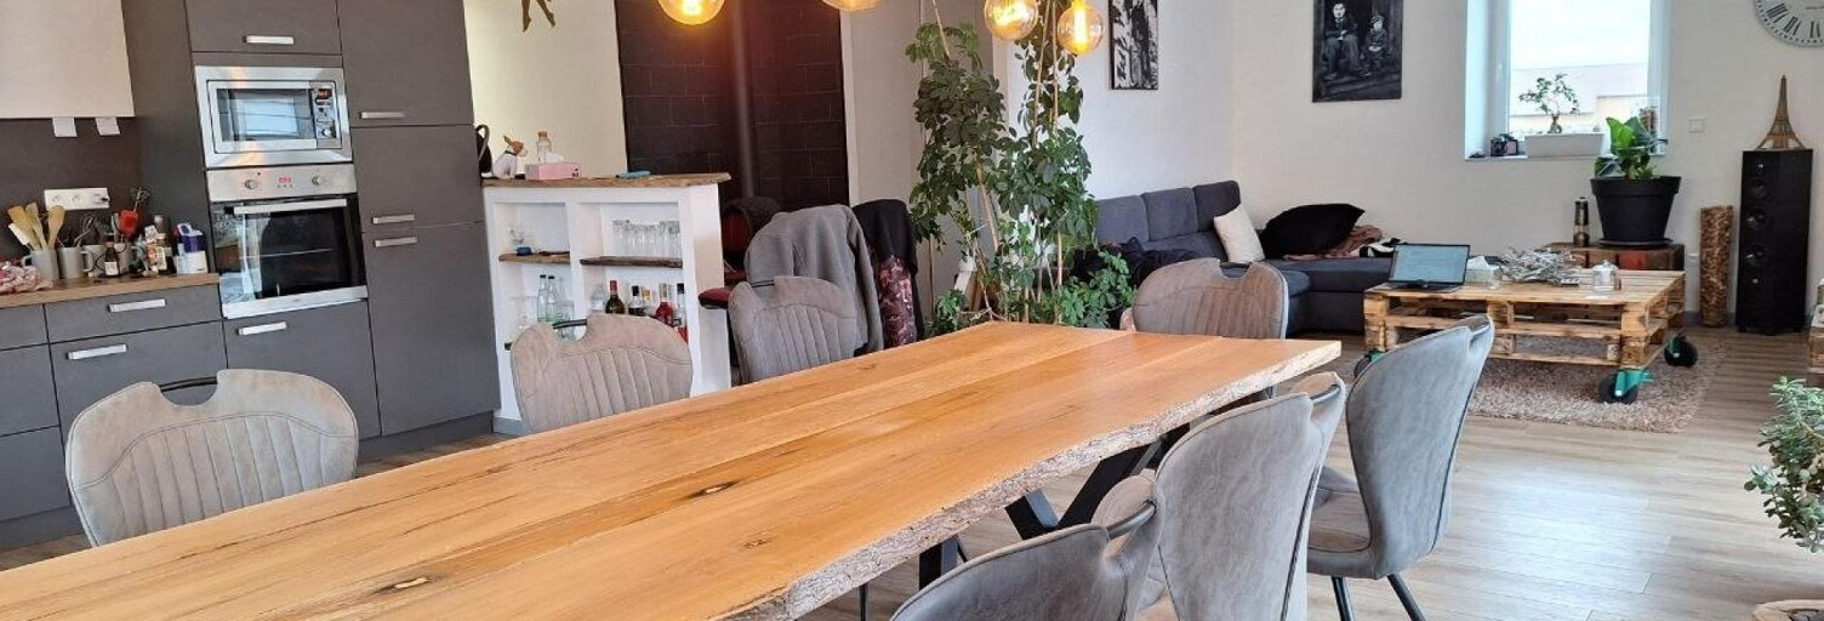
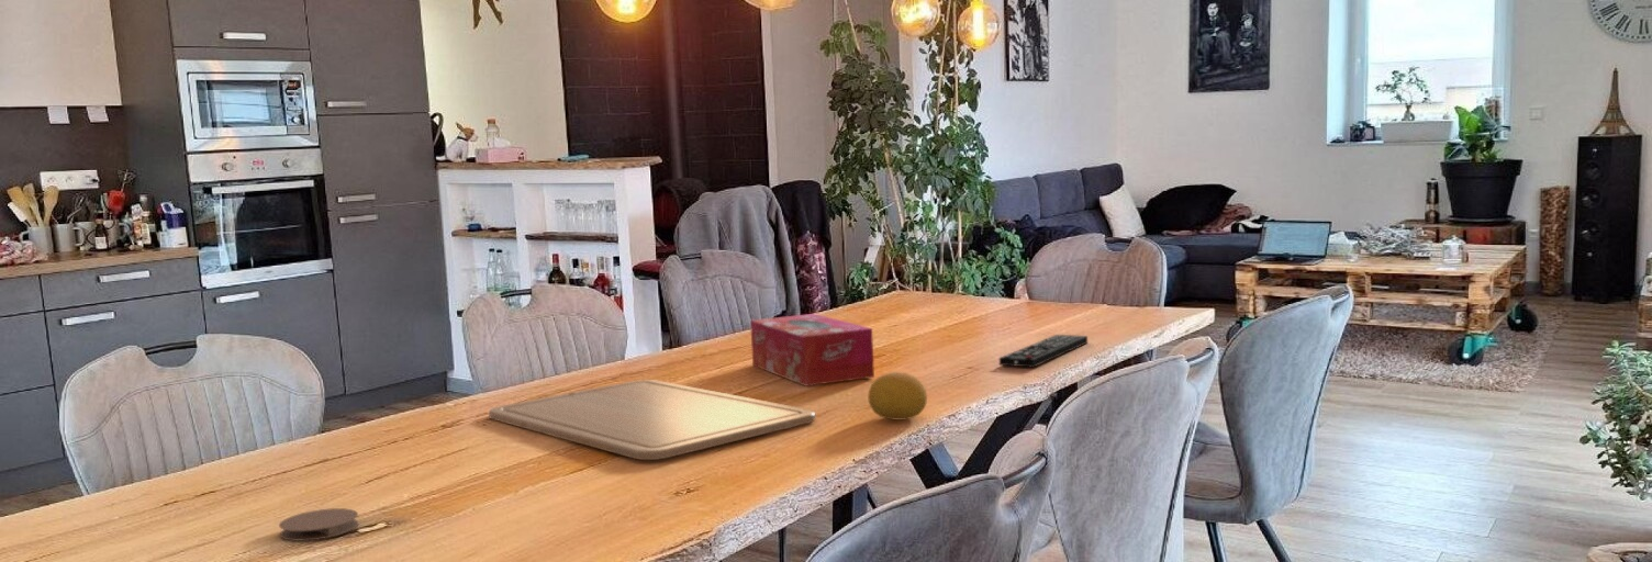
+ chopping board (647, 414)
+ tissue box (810, 347)
+ coaster (319, 524)
+ remote control (1045, 349)
+ fruit (896, 395)
